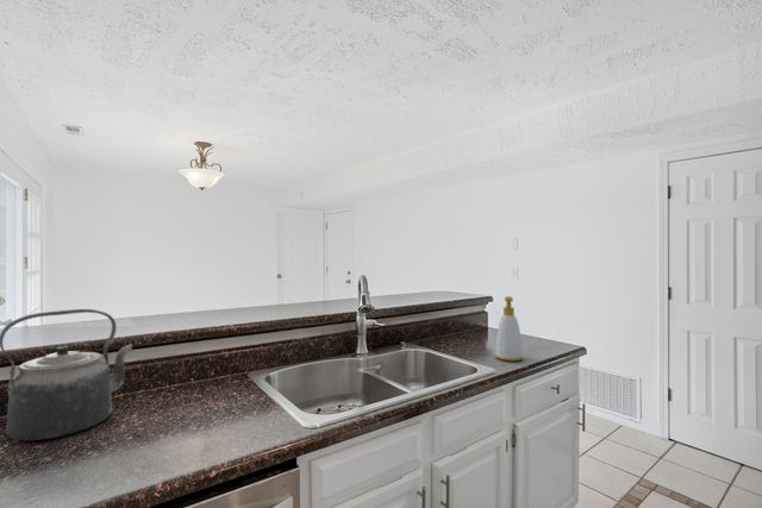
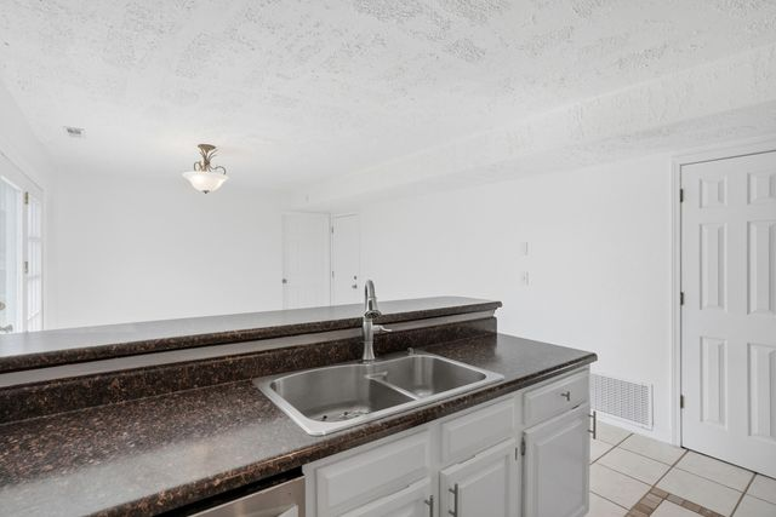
- kettle (73, 364)
- soap bottle (508, 327)
